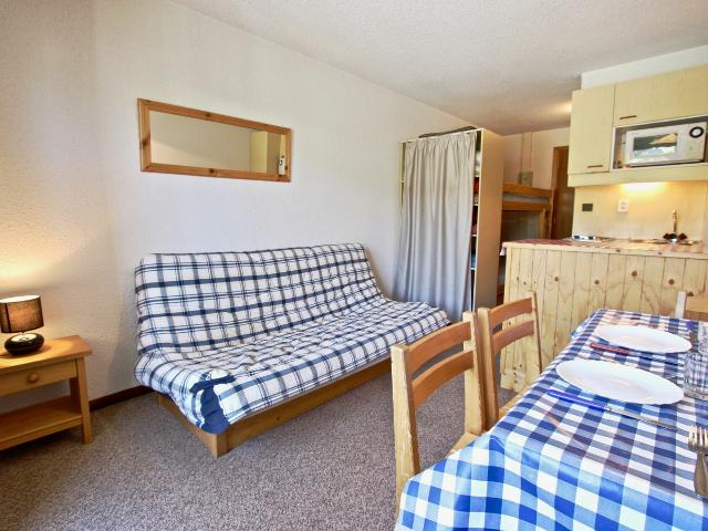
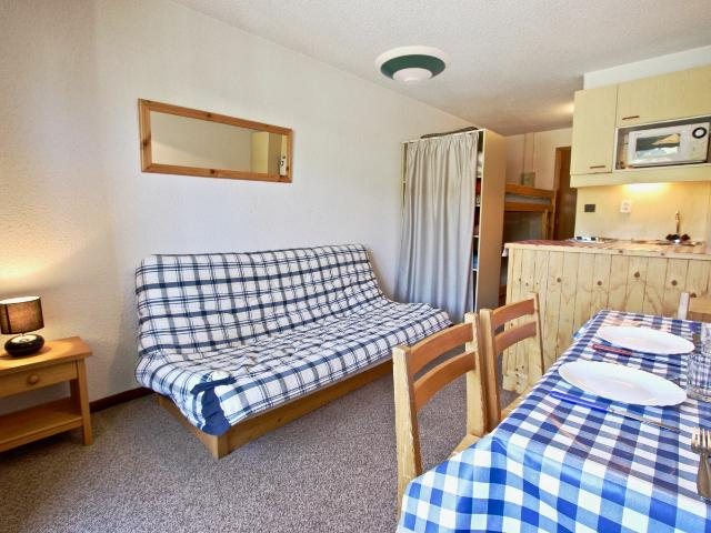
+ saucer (412, 72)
